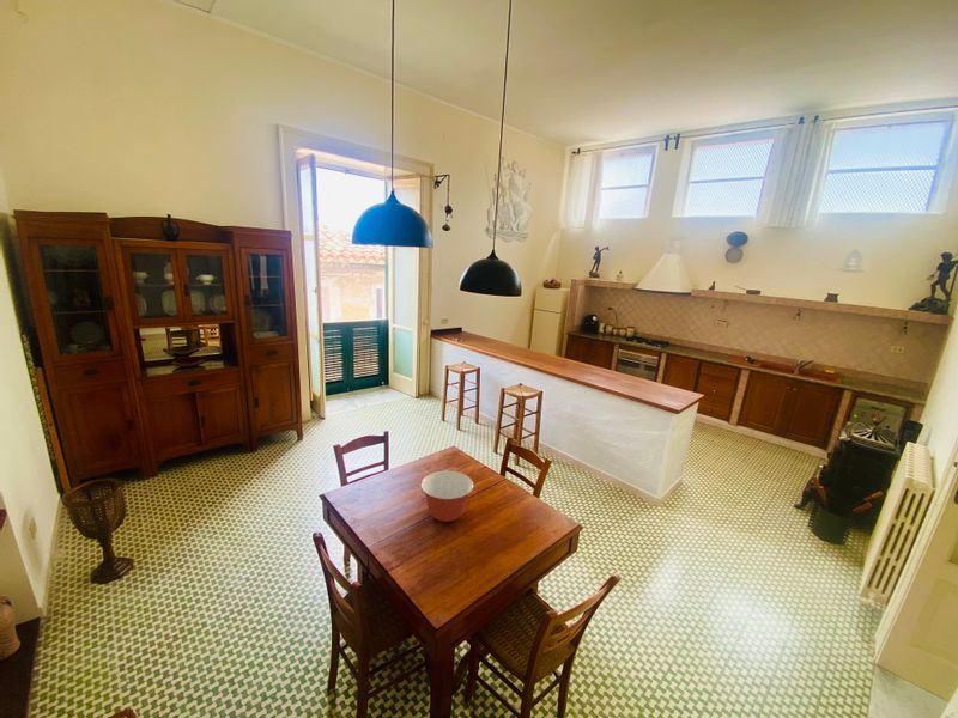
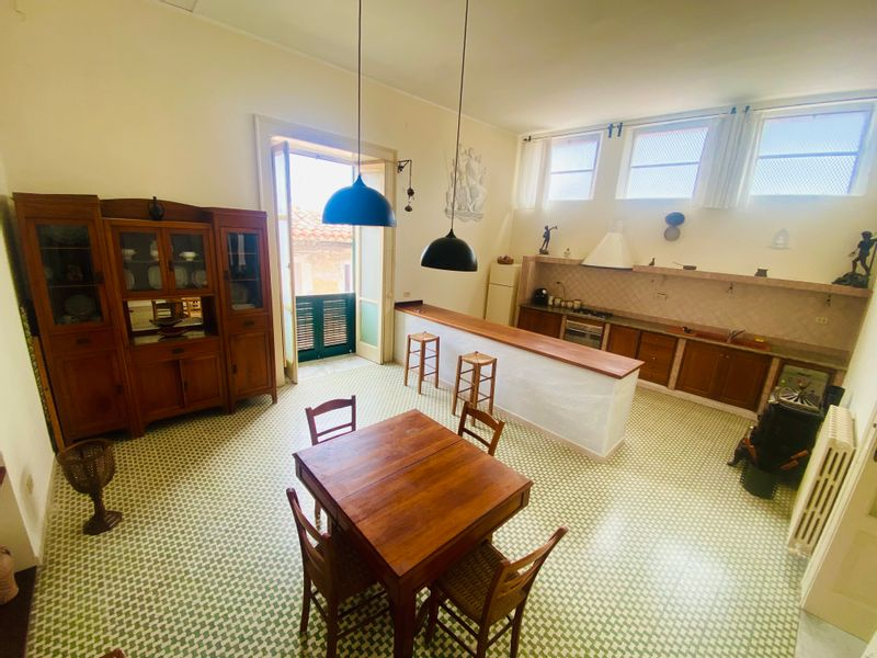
- mixing bowl (447, 498)
